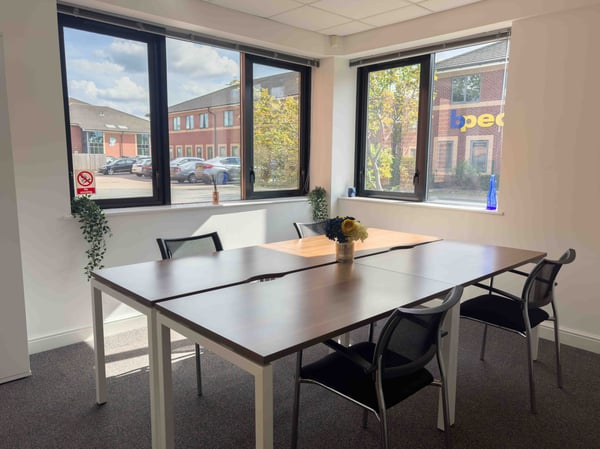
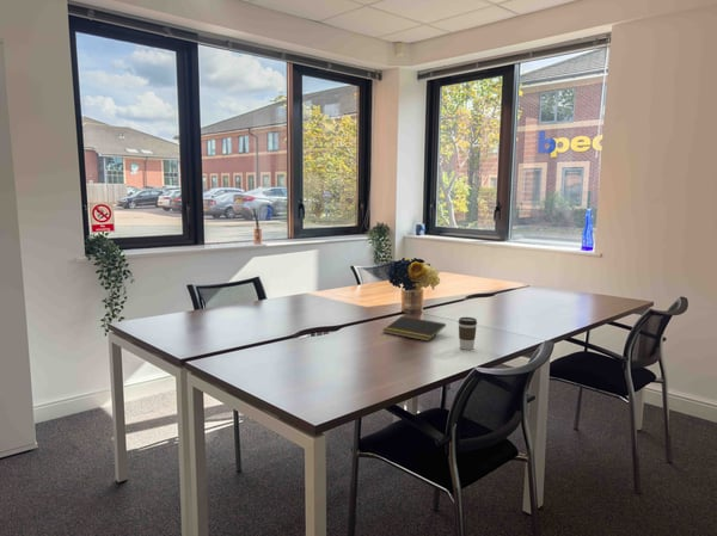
+ coffee cup (466, 333)
+ notepad (413, 327)
